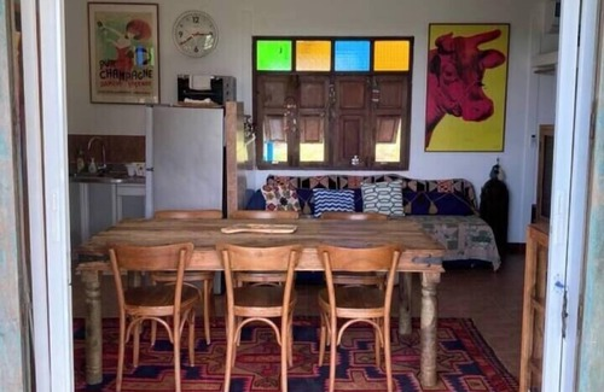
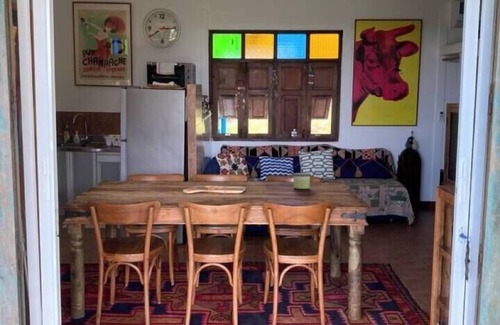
+ candle (301, 181)
